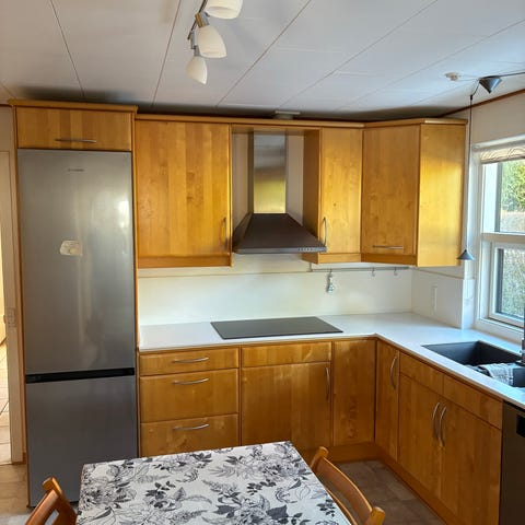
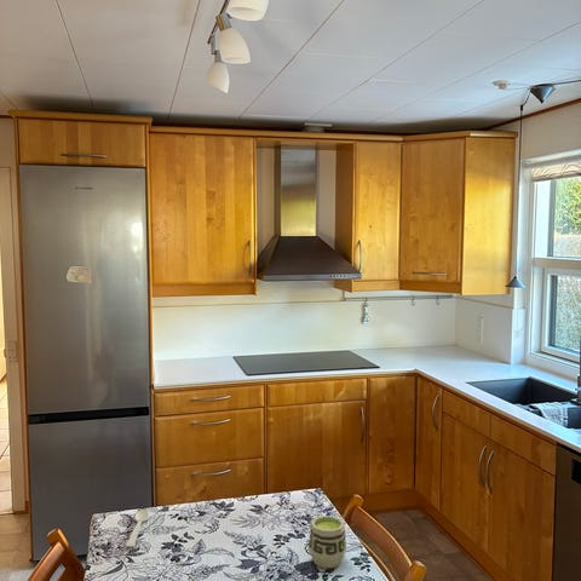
+ spoon (138, 527)
+ cup (327, 541)
